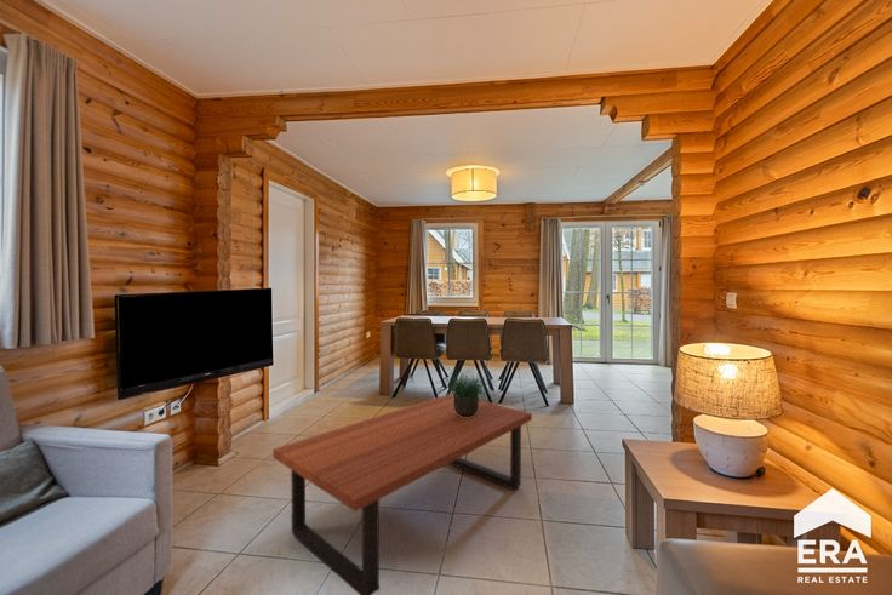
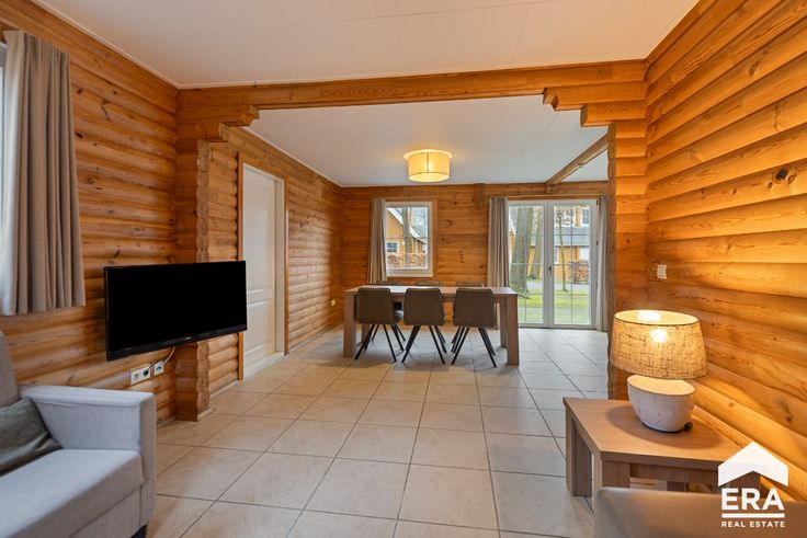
- coffee table (418, 468)
- potted plant (465, 385)
